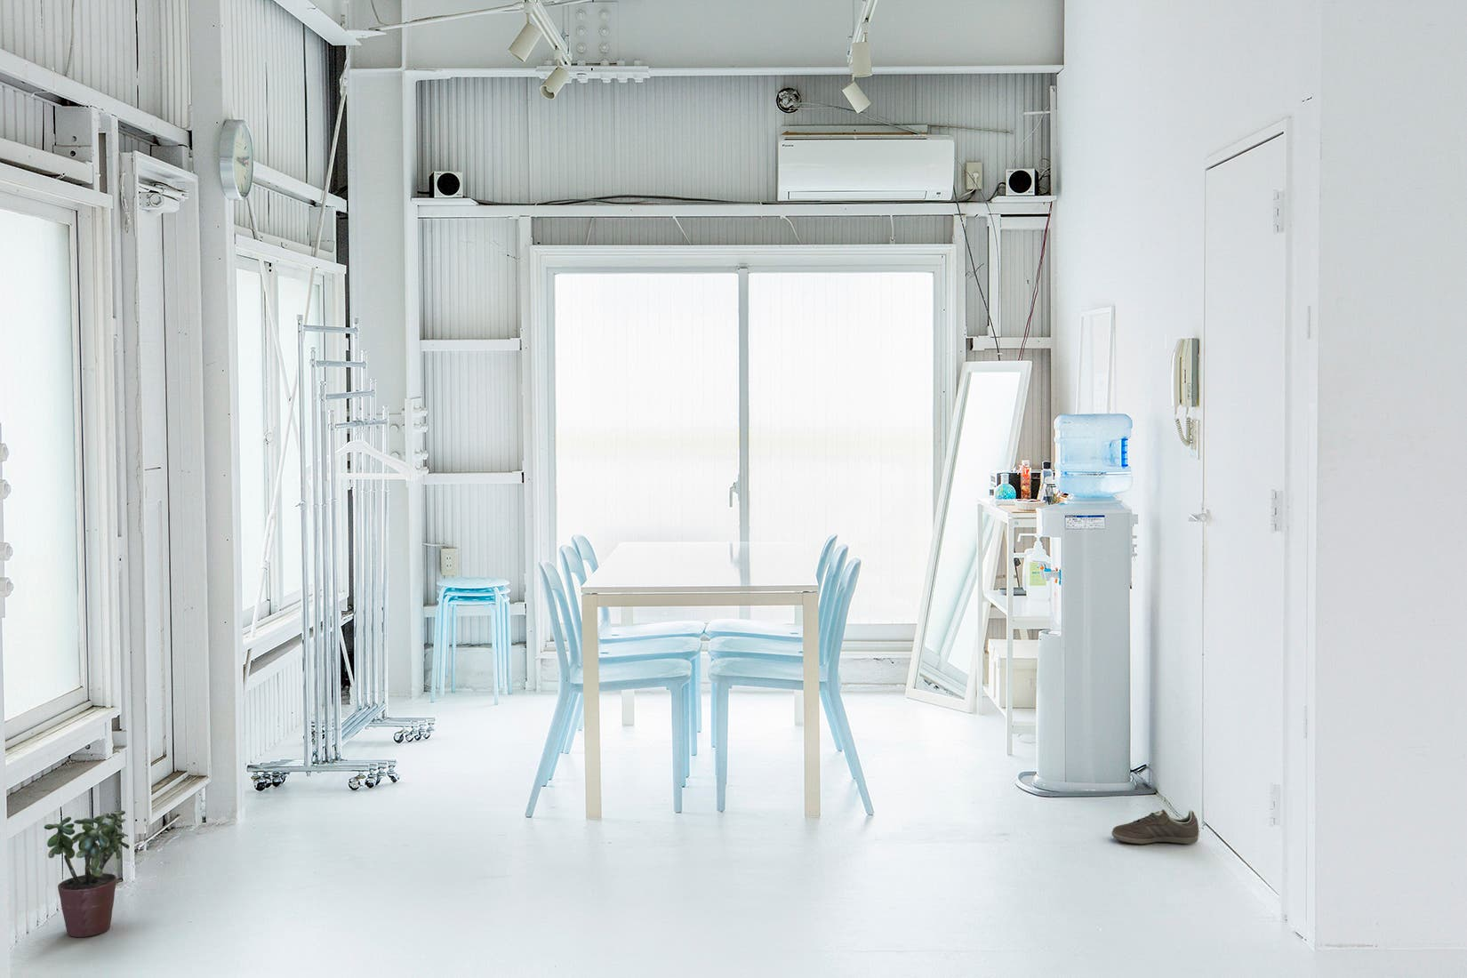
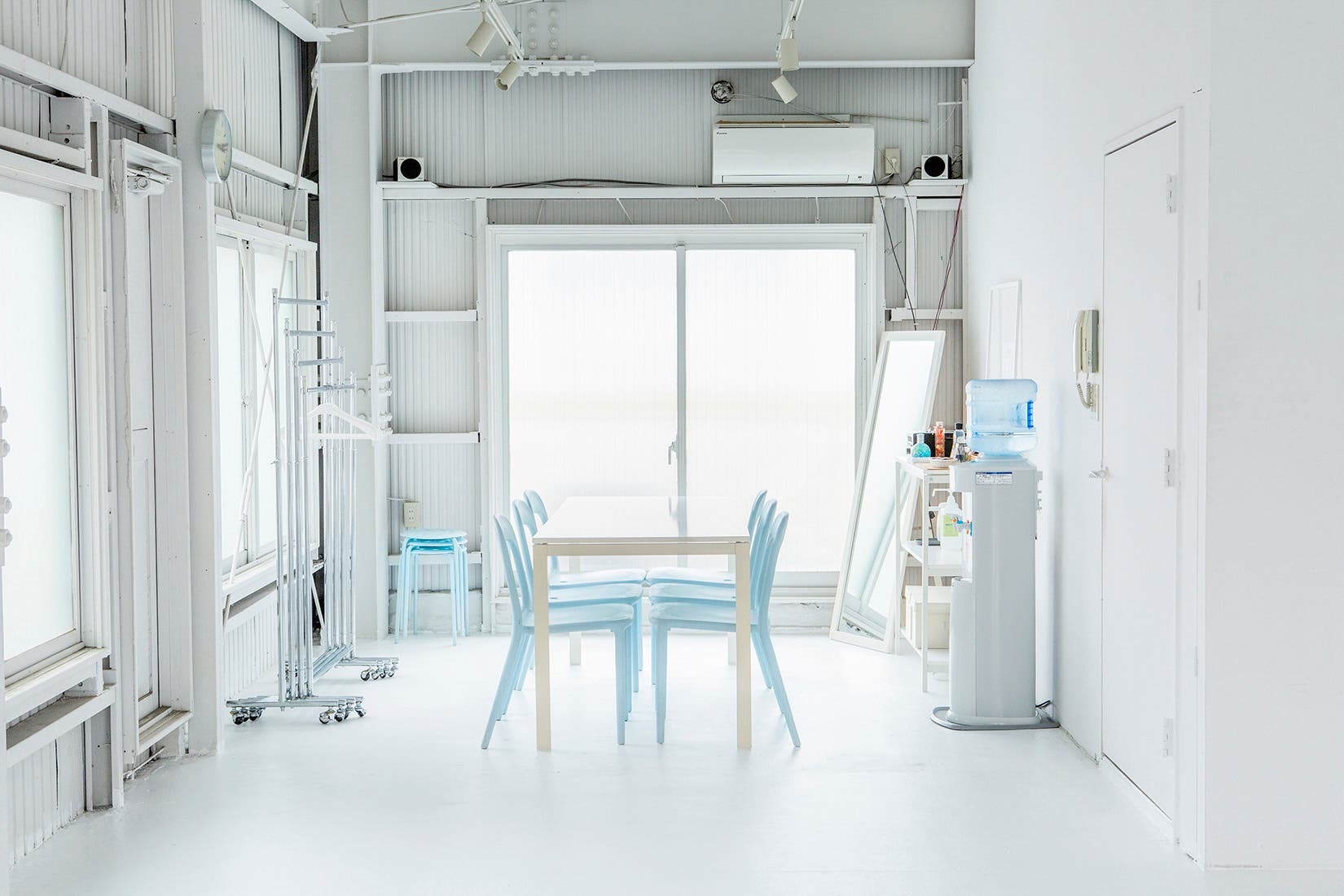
- sneaker (1154, 824)
- potted plant (84, 869)
